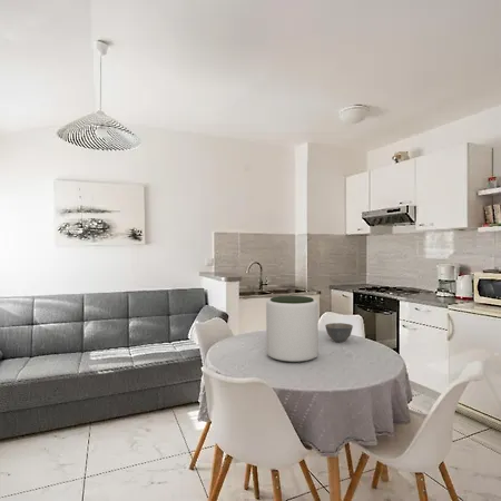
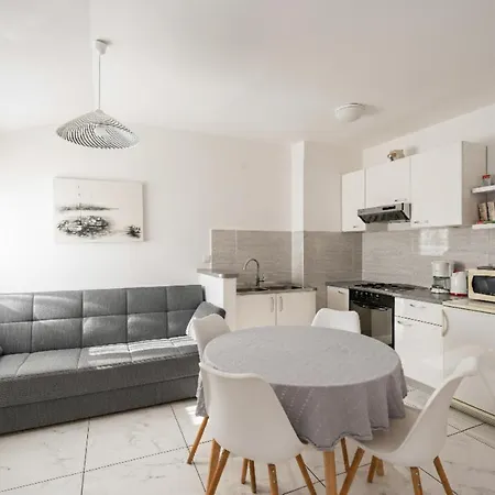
- plant pot (292, 326)
- bowl (338, 333)
